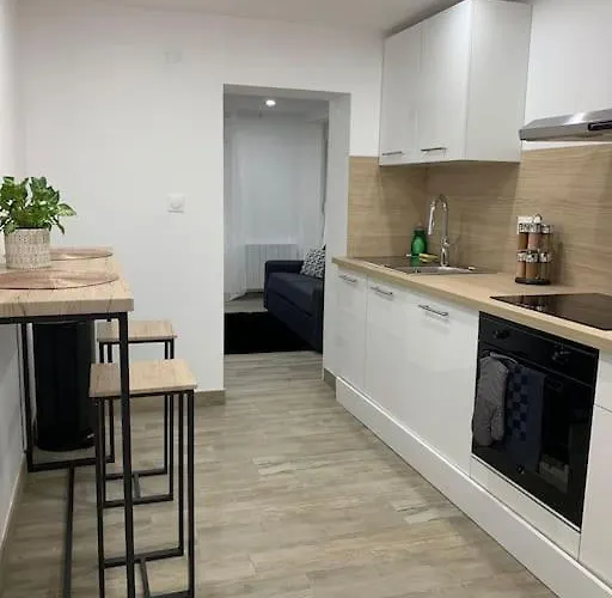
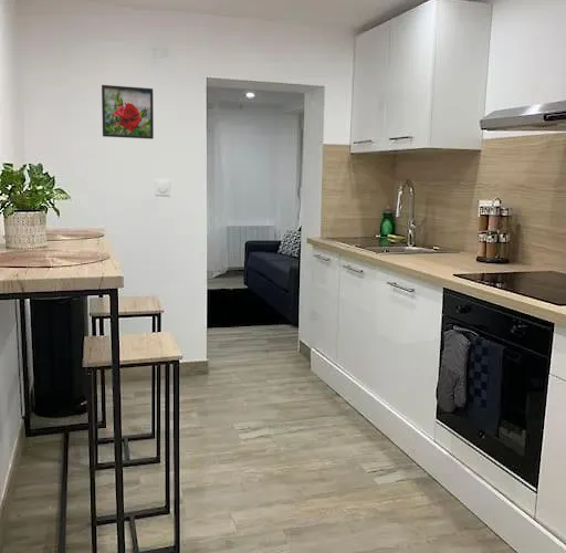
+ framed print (127, 112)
